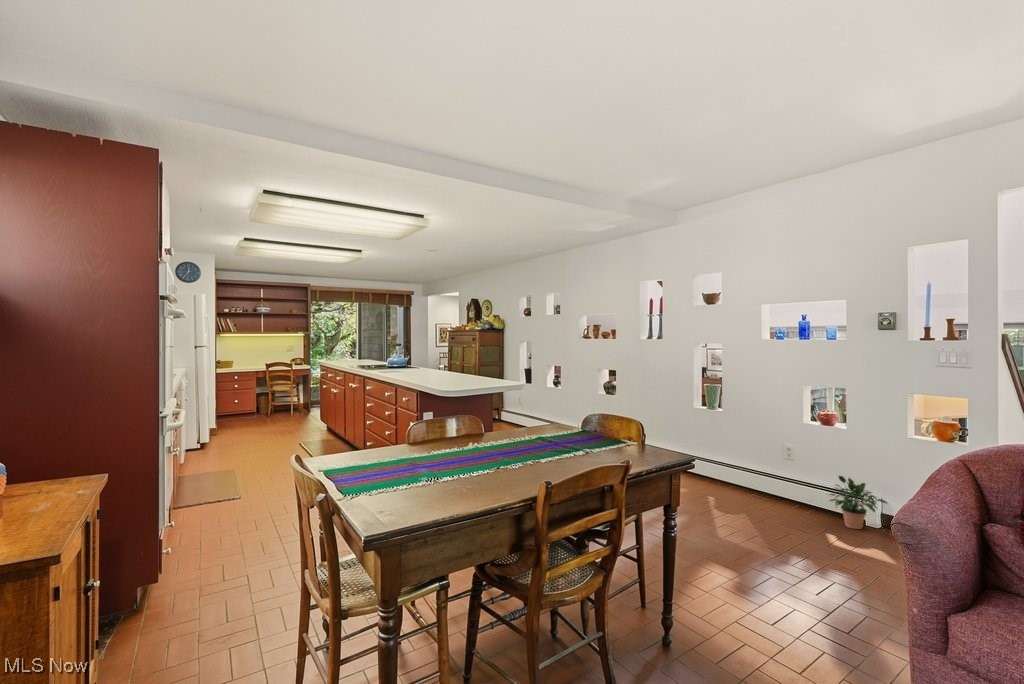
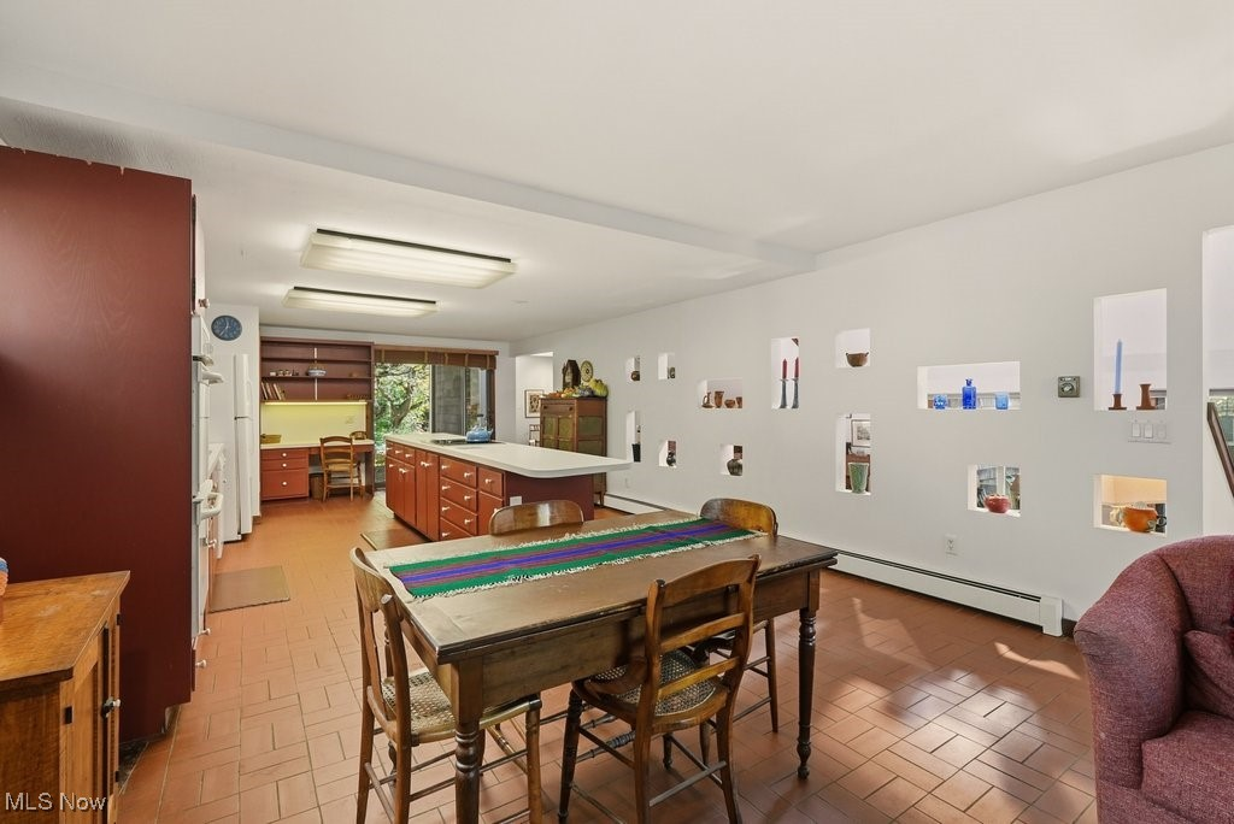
- potted plant (857, 503)
